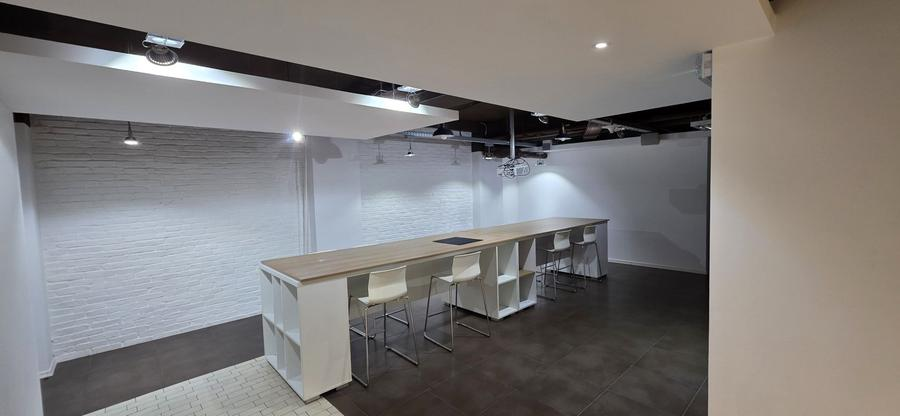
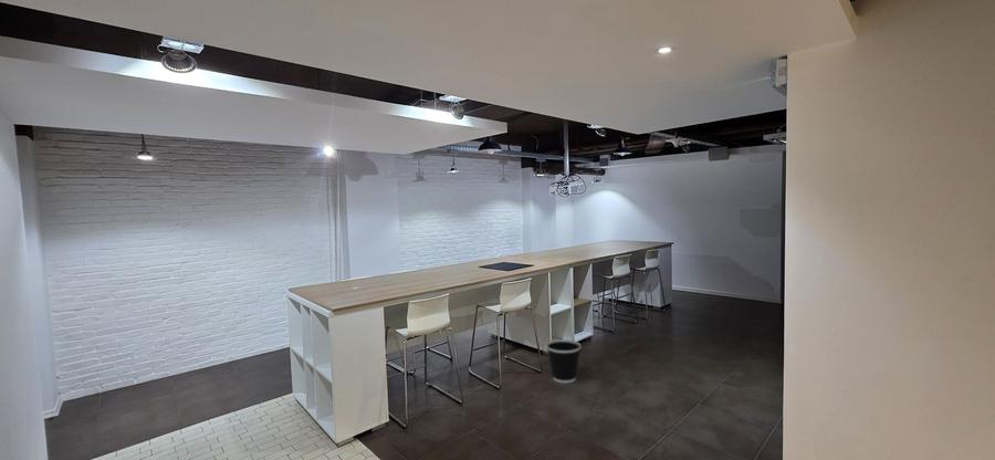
+ wastebasket (564, 362)
